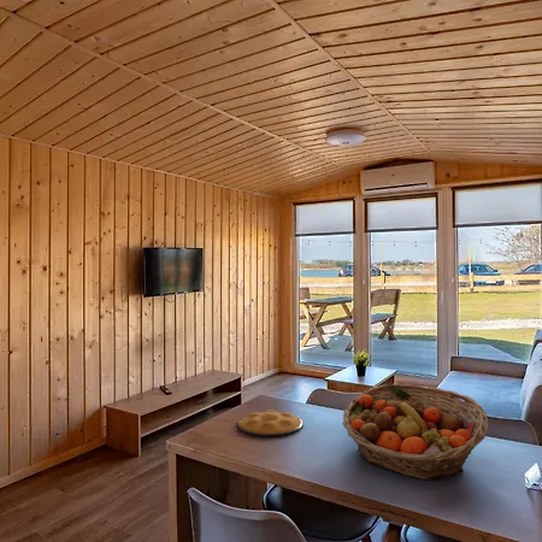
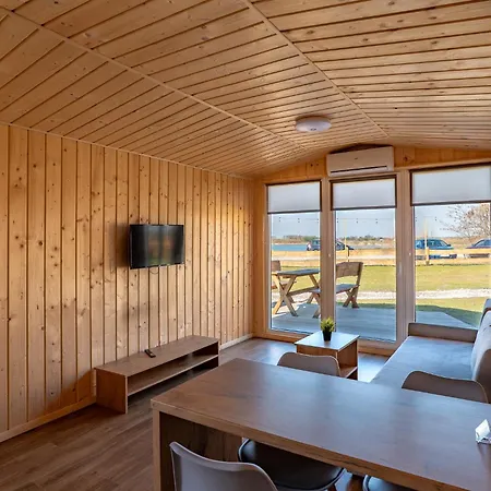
- fruit basket (411, 426)
- plate (270, 418)
